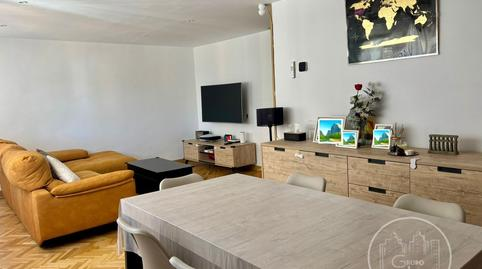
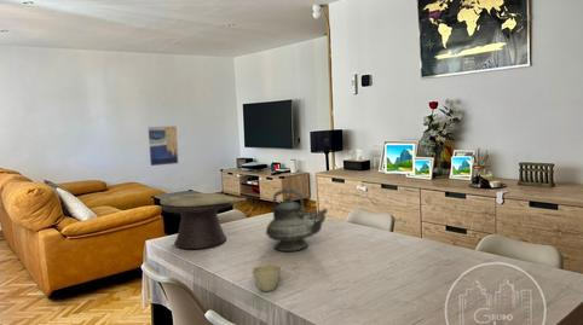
+ flower pot (267, 278)
+ wall art (163, 145)
+ teapot (296, 217)
+ decorative bowl (202, 219)
